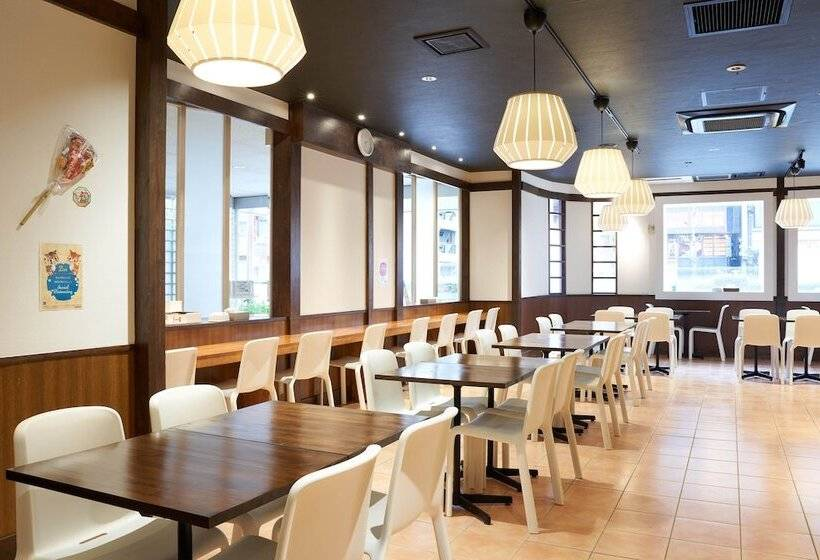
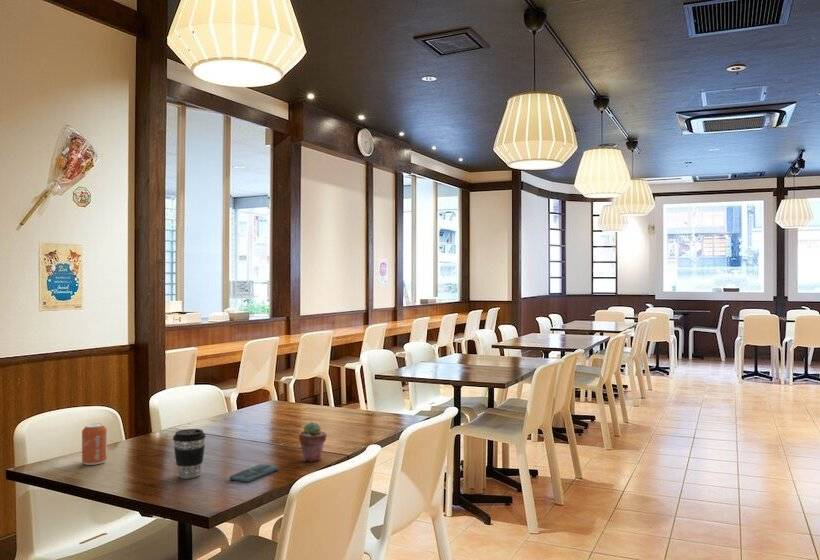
+ smartphone (254, 472)
+ can (94, 443)
+ coffee cup (189, 453)
+ potted succulent (312, 440)
